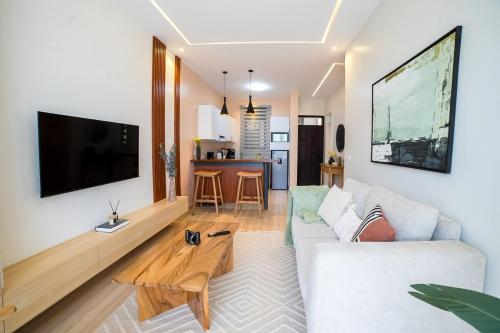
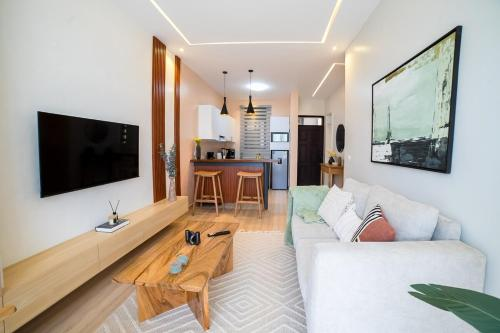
+ napkin ring (179, 262)
